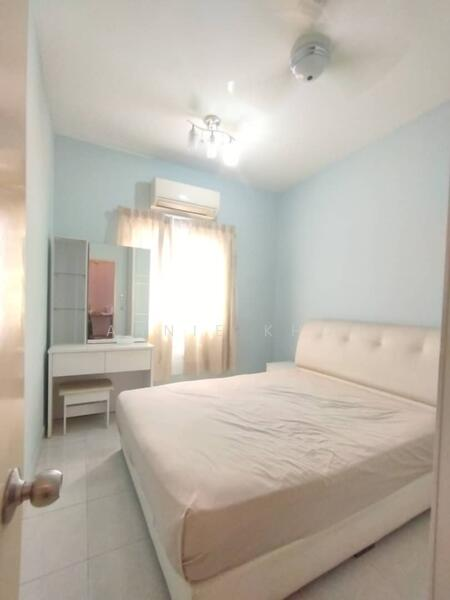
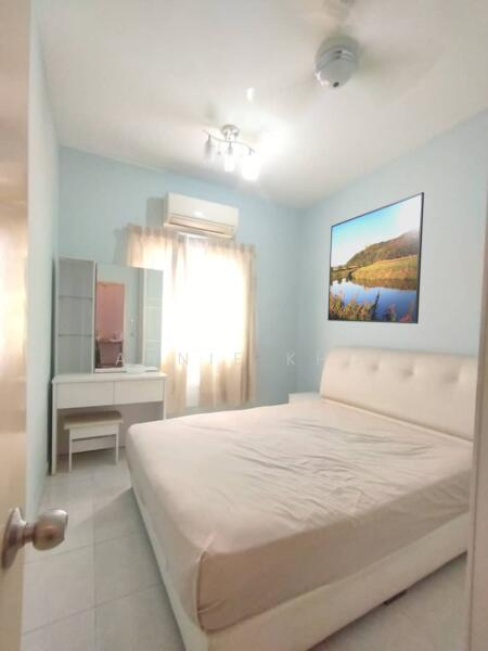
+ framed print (368, 267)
